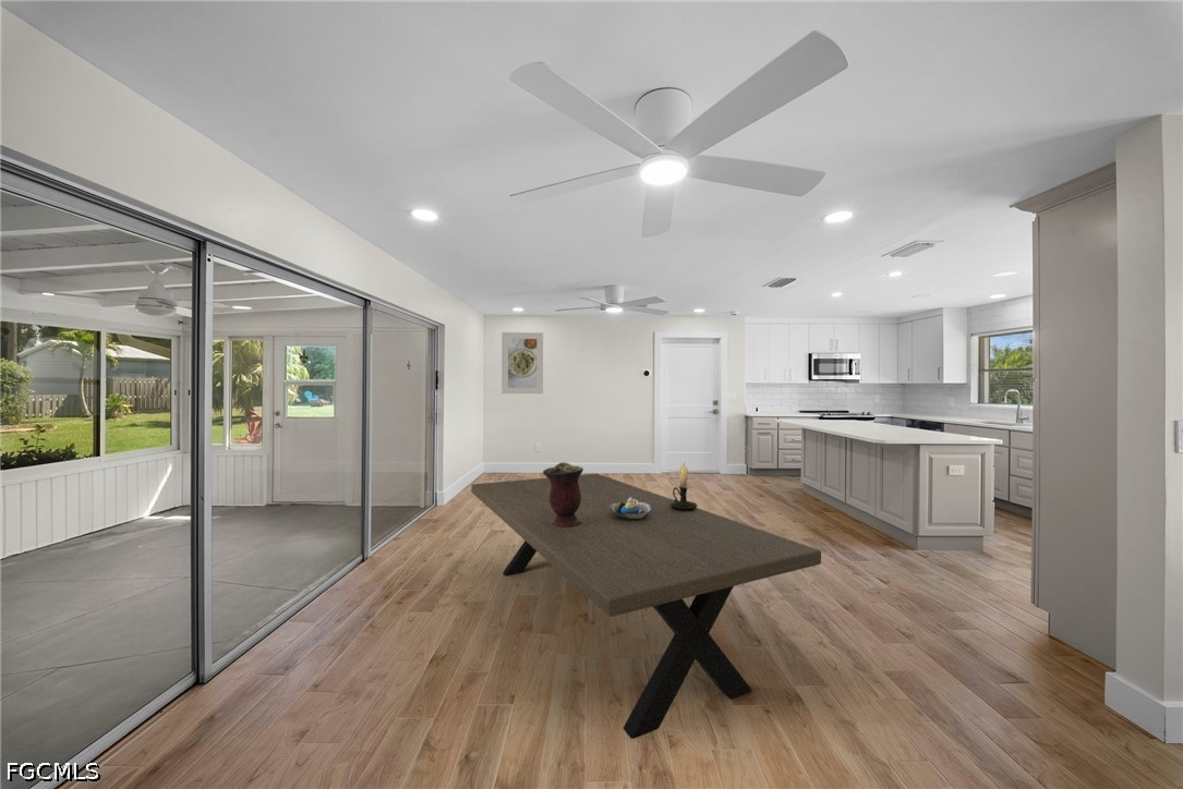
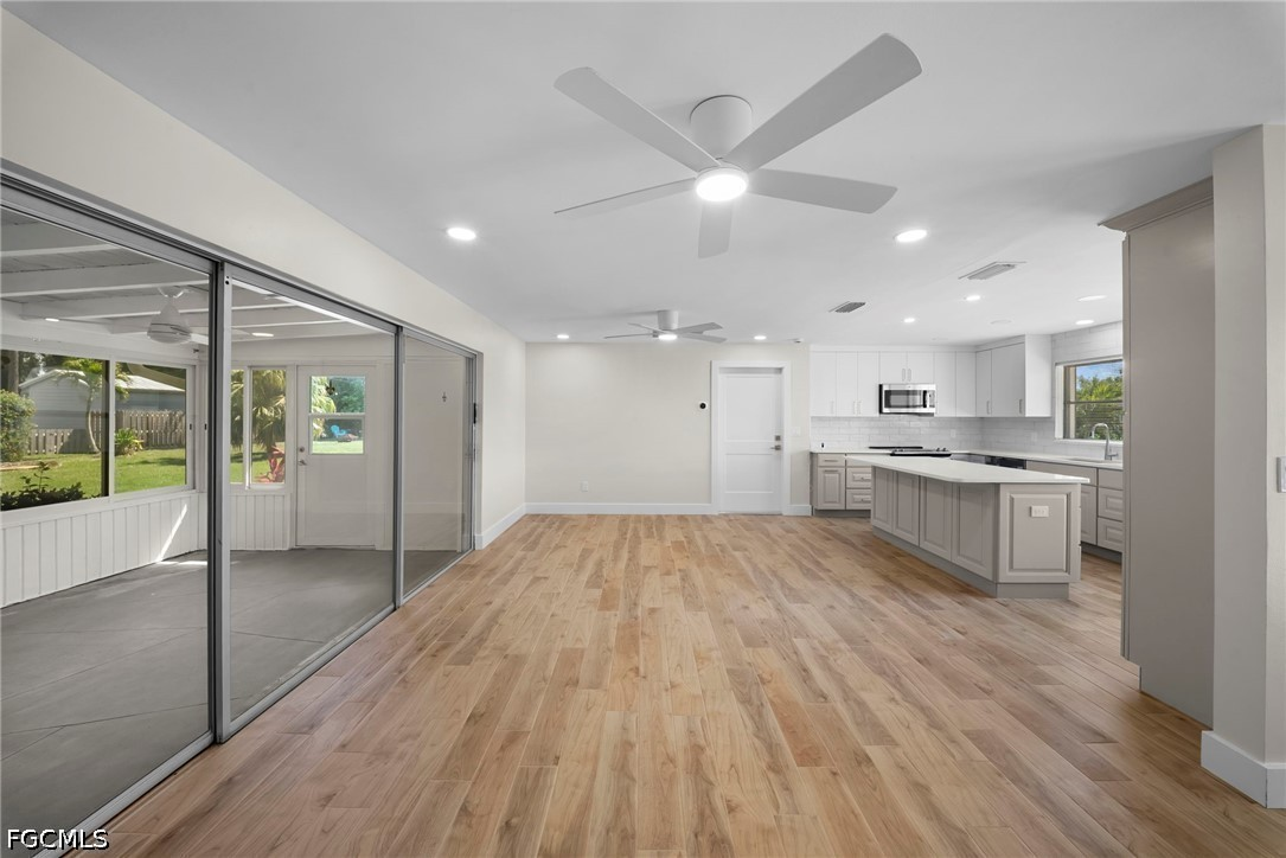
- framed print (522, 363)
- candle holder (680, 482)
- decorative bowl (627, 505)
- dining table (600, 562)
- vase (563, 493)
